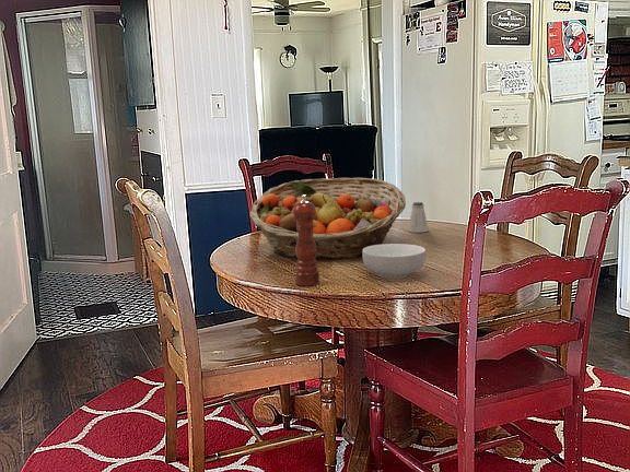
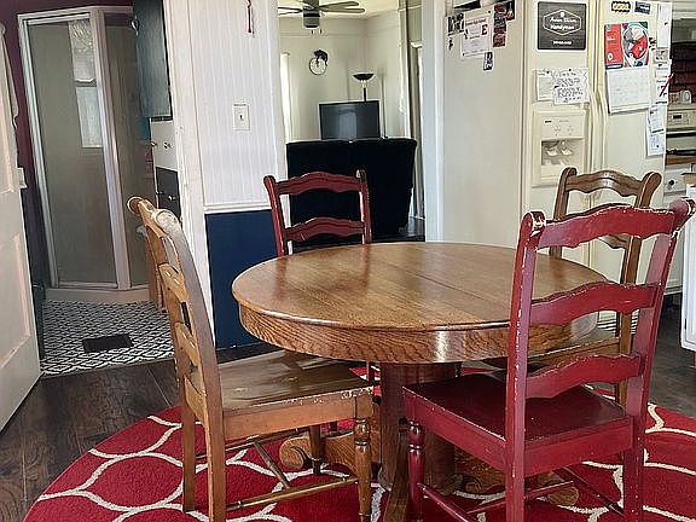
- cereal bowl (394, 261)
- fruit basket (327, 216)
- pepper mill (305, 239)
- saltshaker (418, 216)
